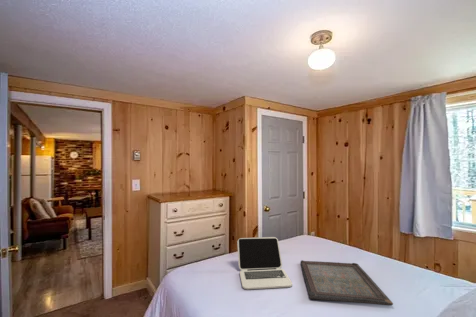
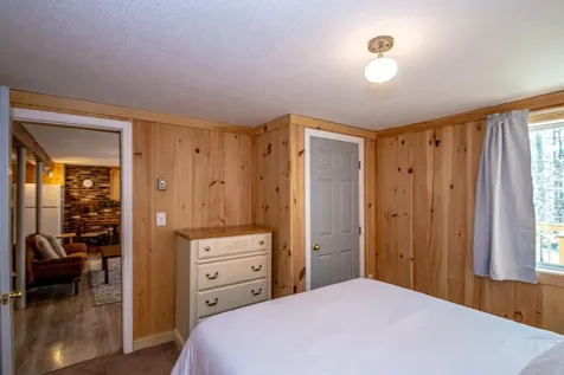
- laptop (262, 260)
- serving tray (338, 279)
